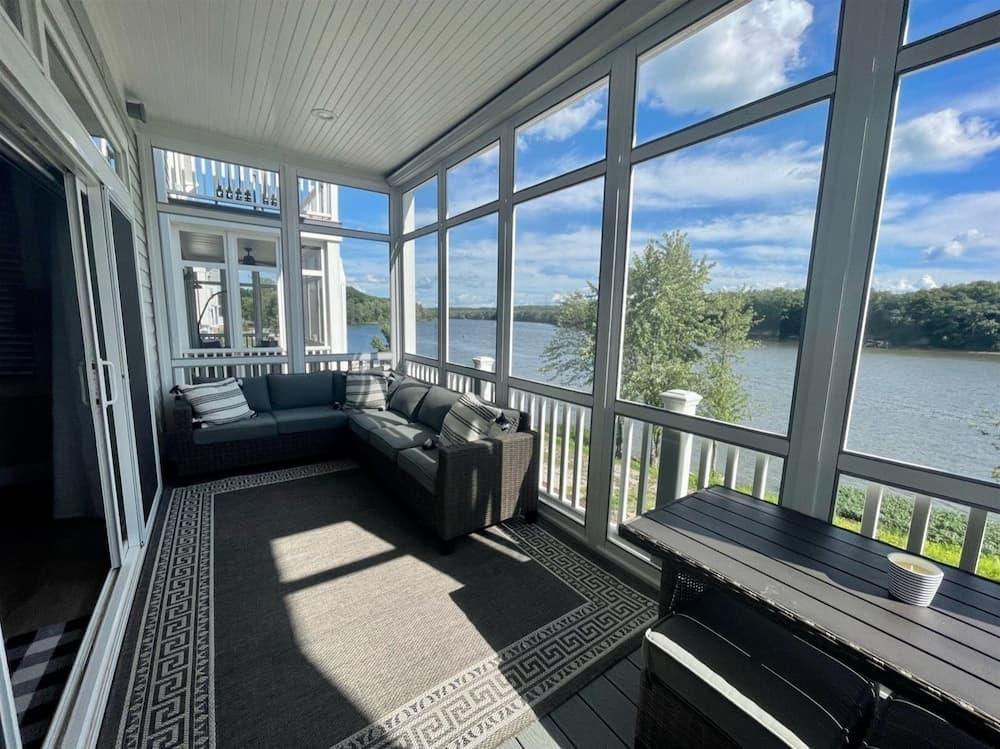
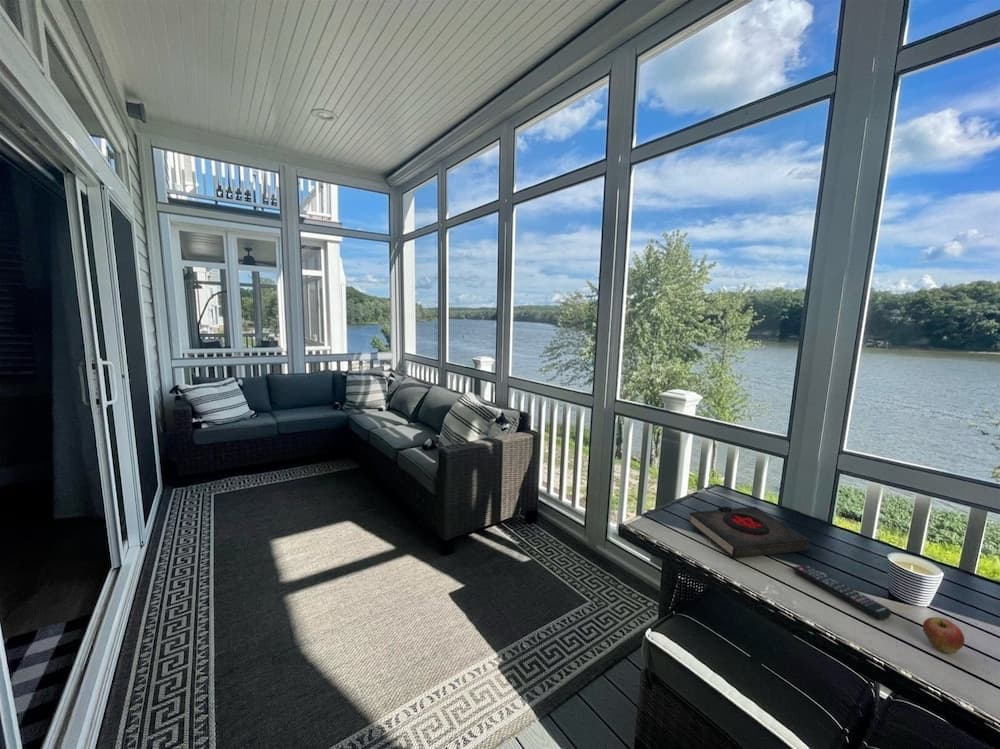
+ fruit (943, 633)
+ remote control (838, 589)
+ book (745, 528)
